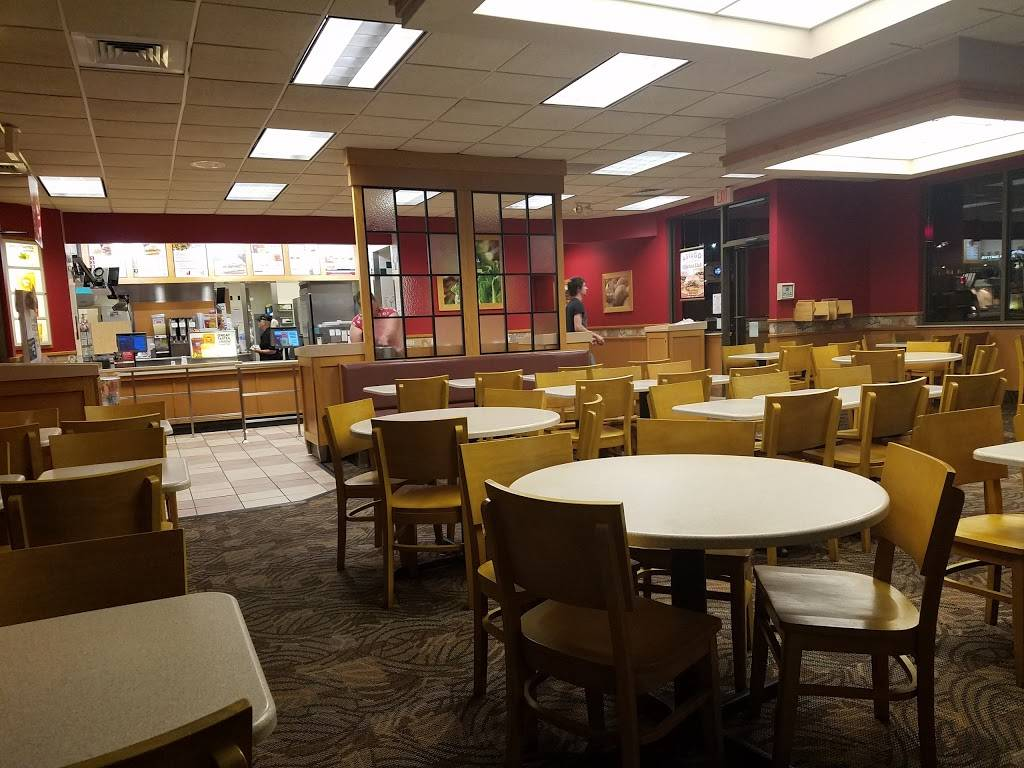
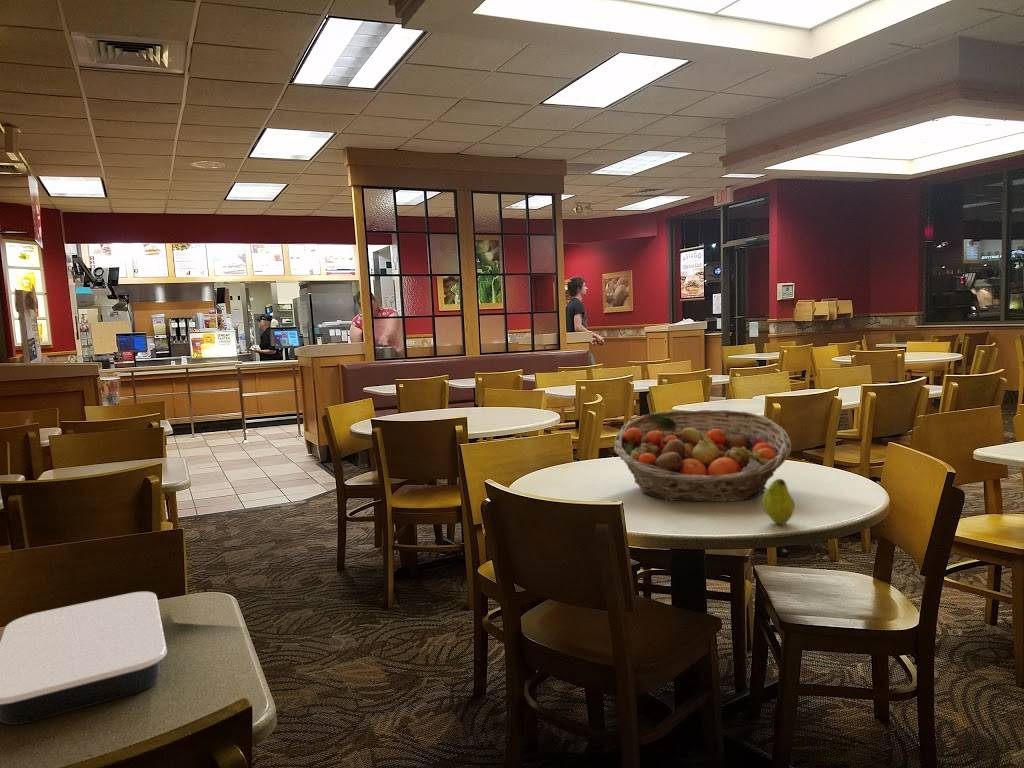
+ food tray (83, 651)
+ fruit basket (699, 453)
+ fruit (779, 500)
